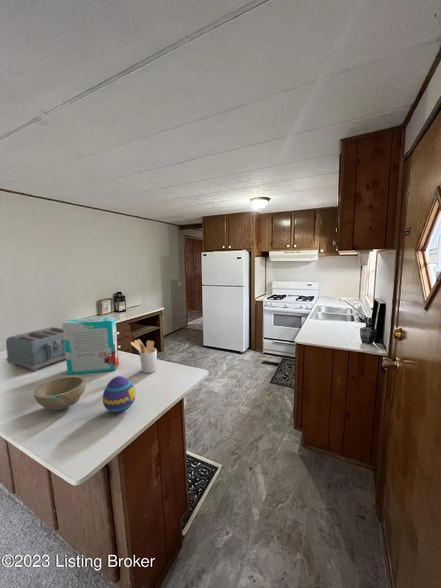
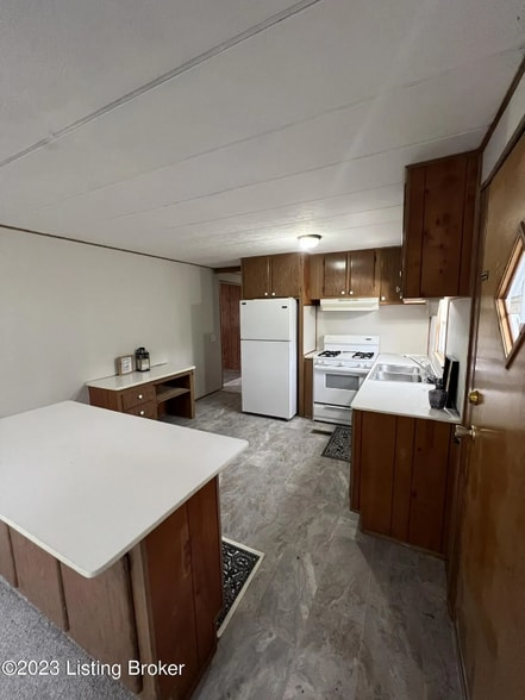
- cereal box (92, 345)
- toaster (45, 346)
- utensil holder (144, 355)
- bowl (62, 396)
- decorative egg (119, 393)
